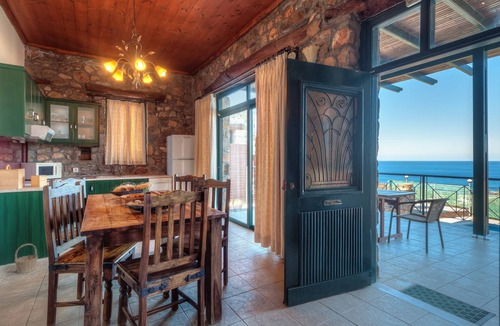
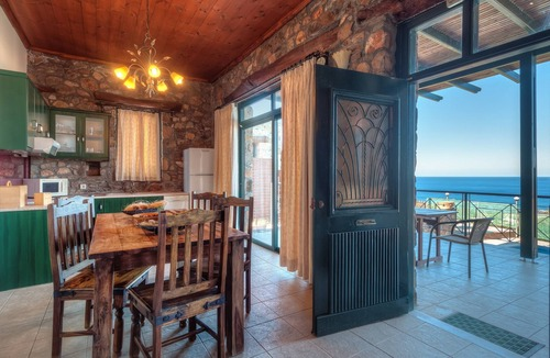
- basket (26, 257)
